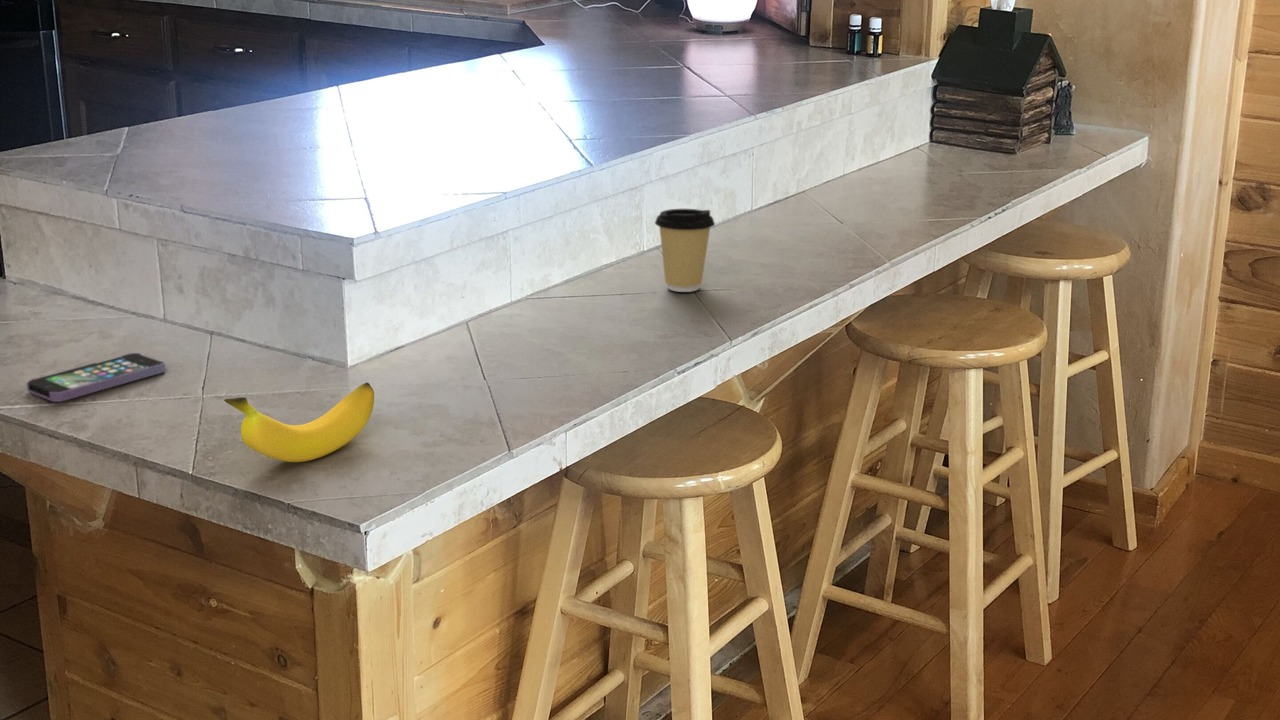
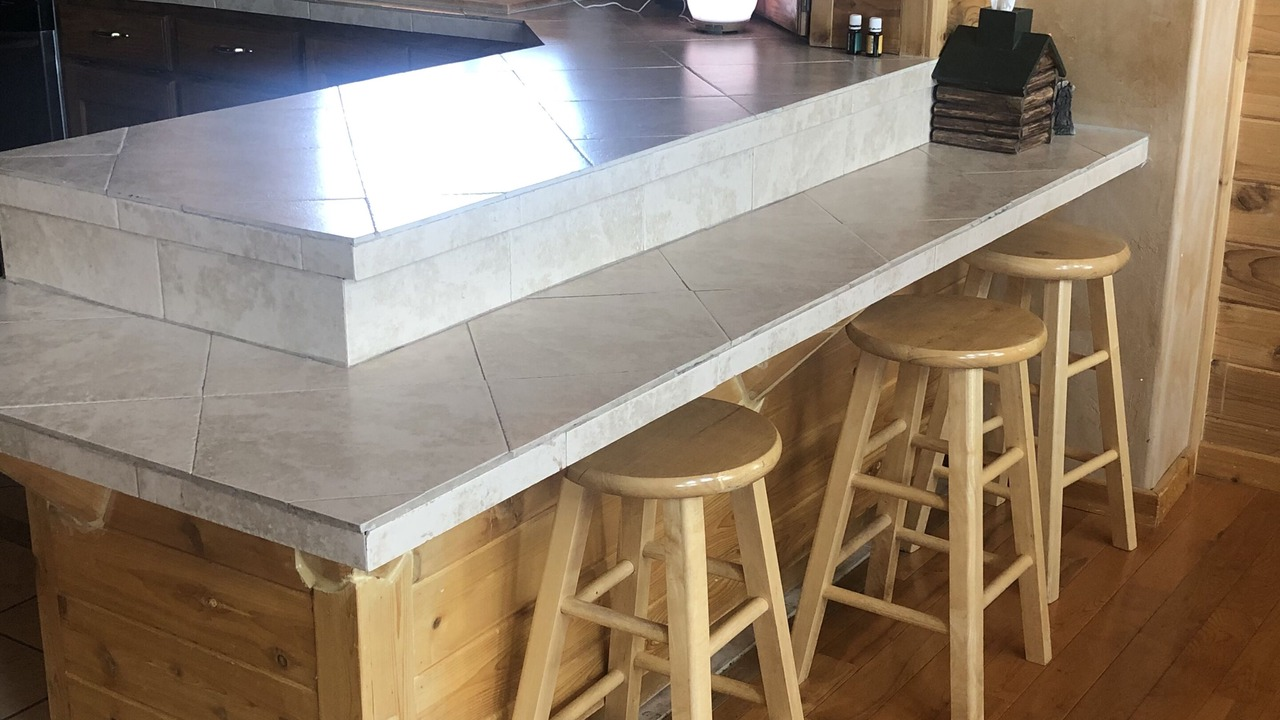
- coffee cup (684, 249)
- banana (306, 423)
- smartphone (97, 376)
